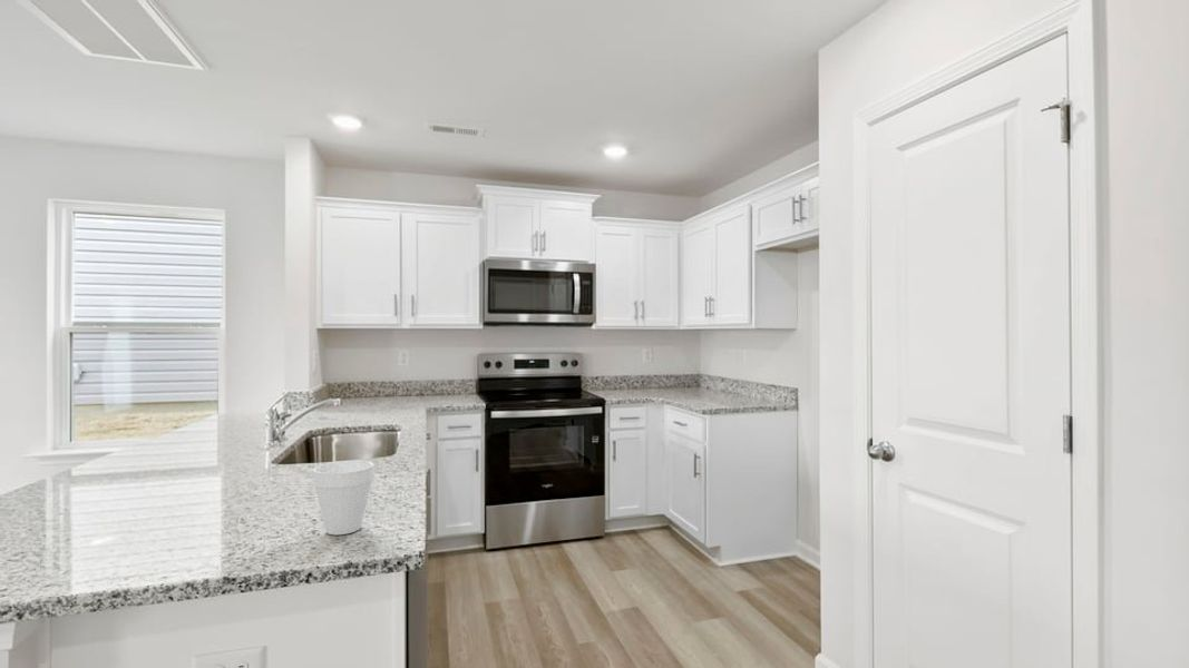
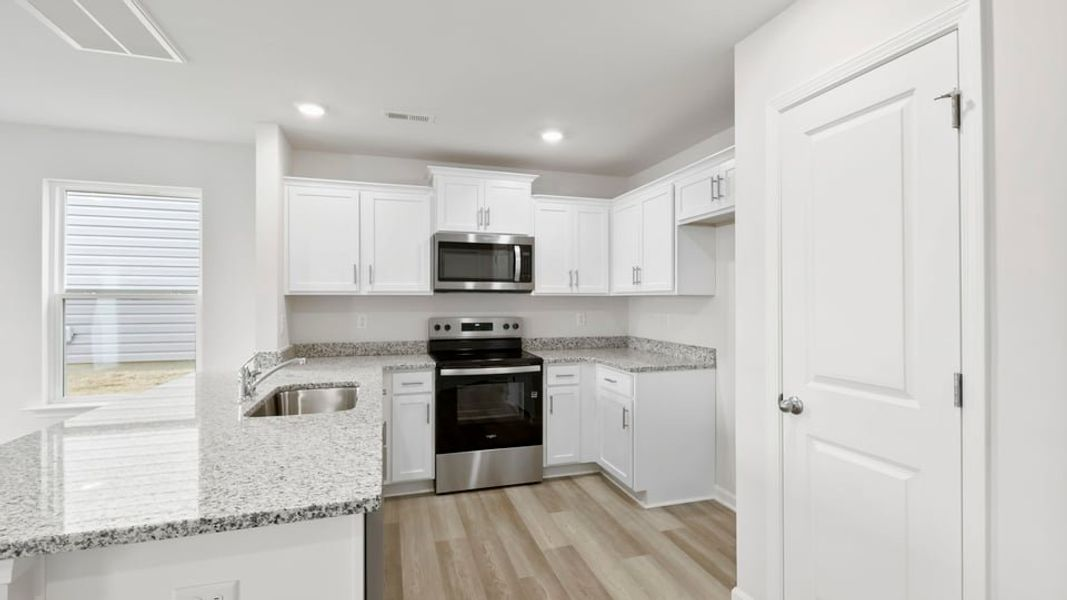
- cup (343, 498)
